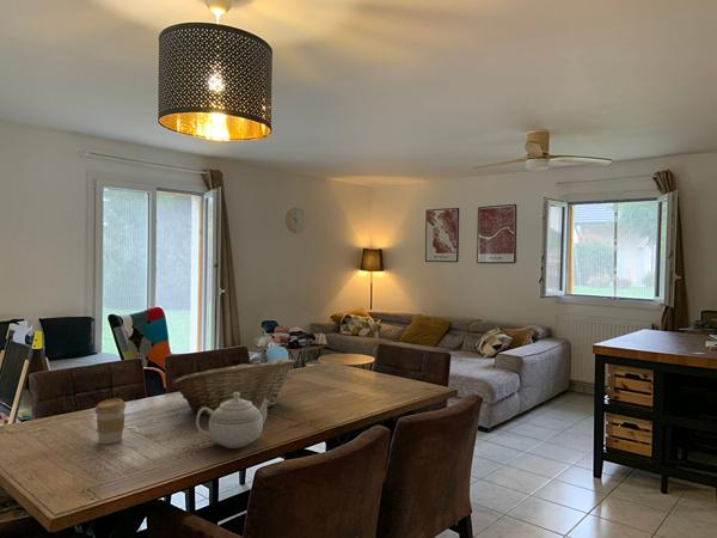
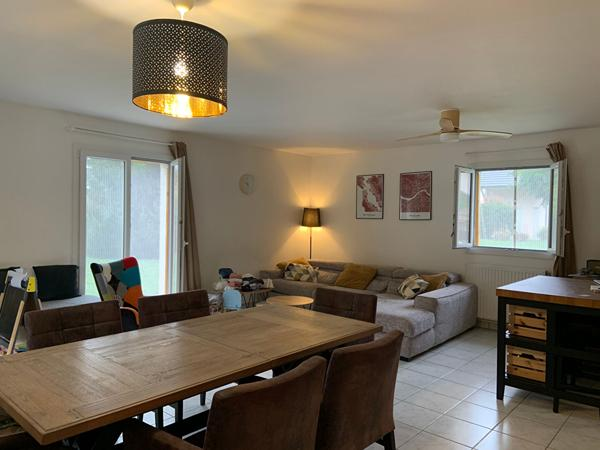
- coffee cup (110, 420)
- fruit basket (235, 381)
- teapot (234, 418)
